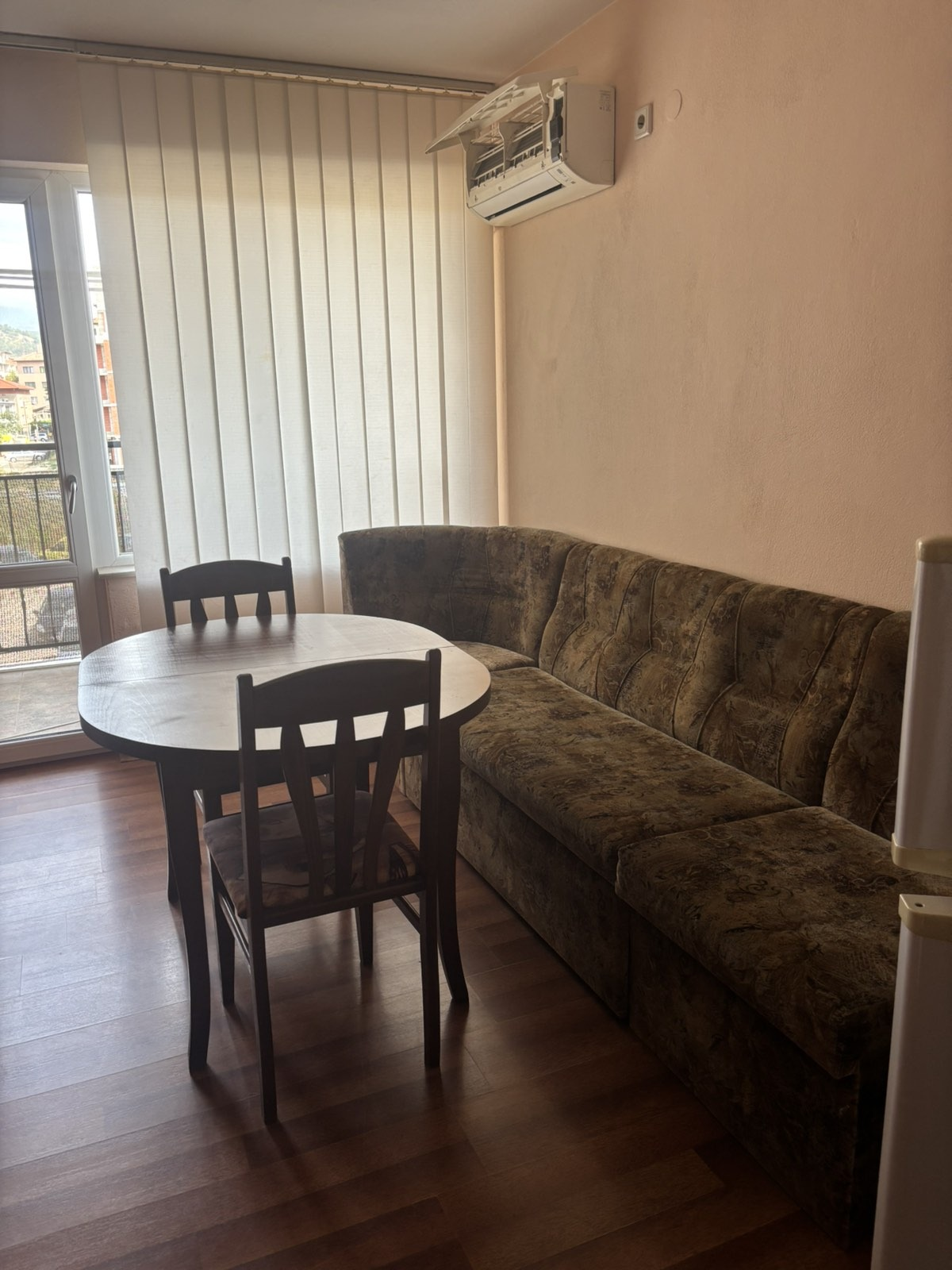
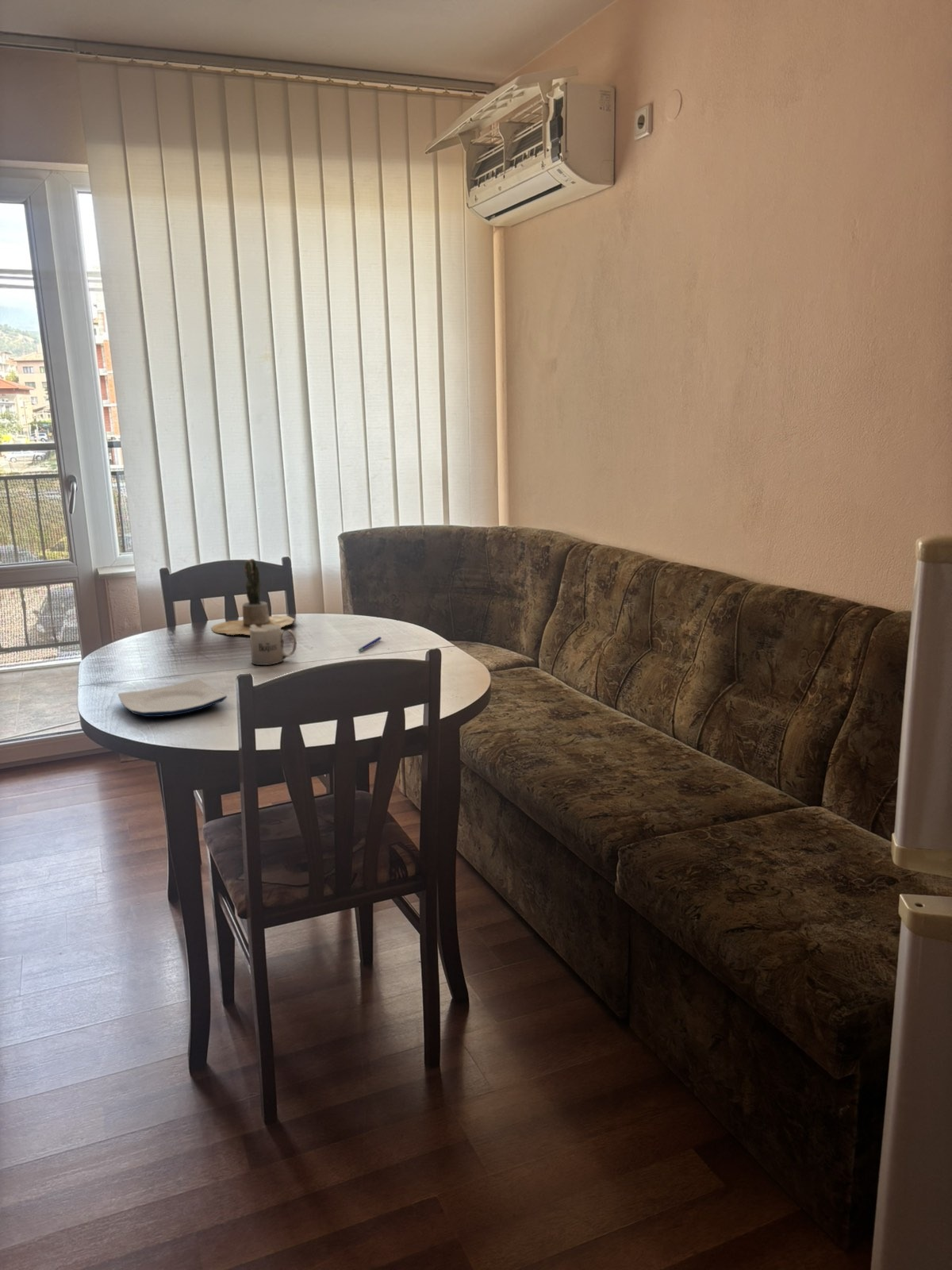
+ potted cactus (247, 593)
+ plate (172, 700)
+ pen (370, 644)
+ mug (272, 643)
